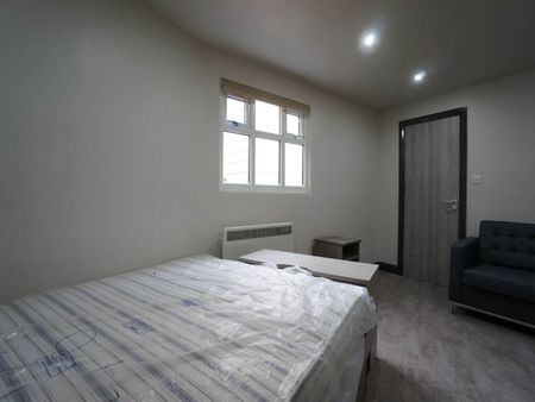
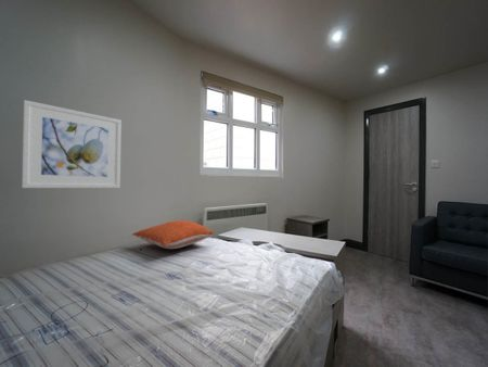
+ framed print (77, 149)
+ pillow (174, 233)
